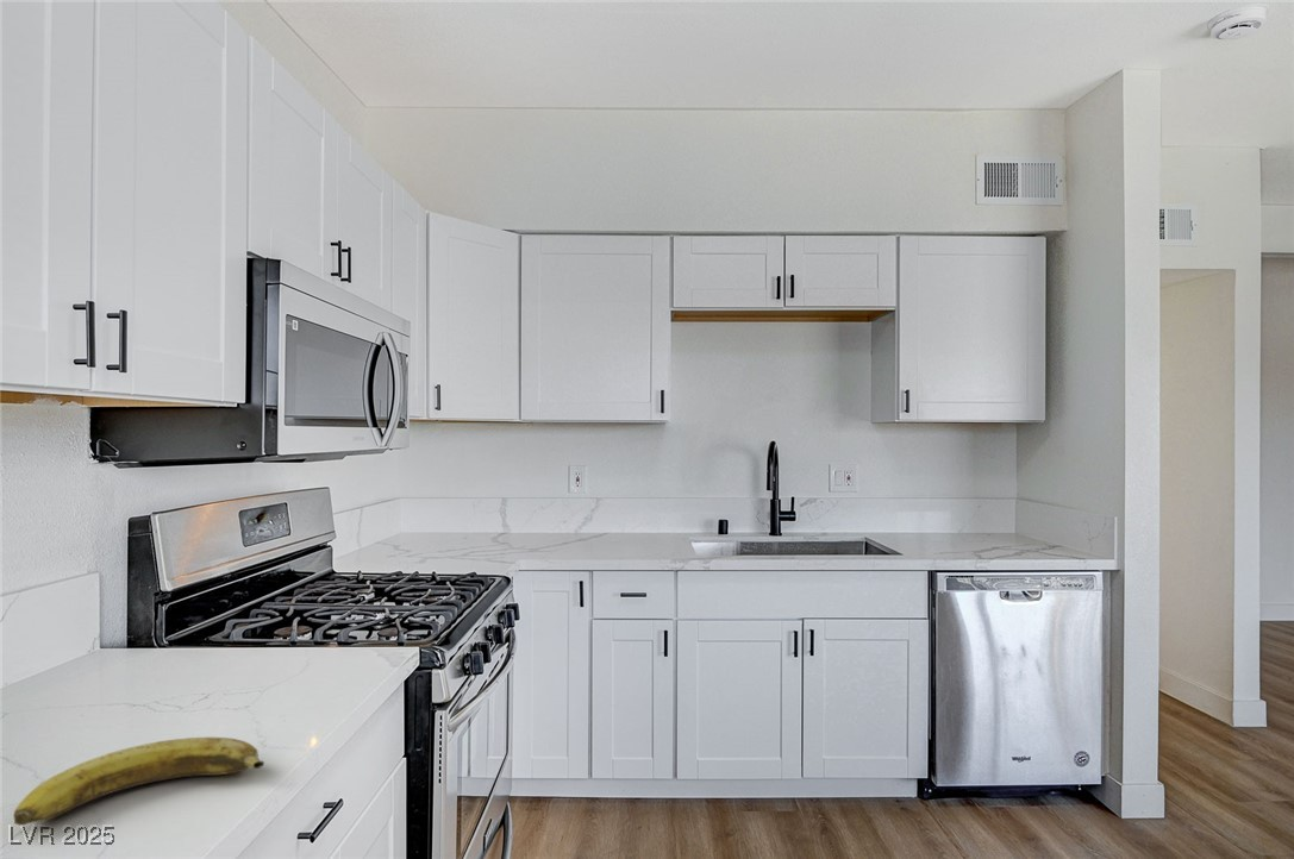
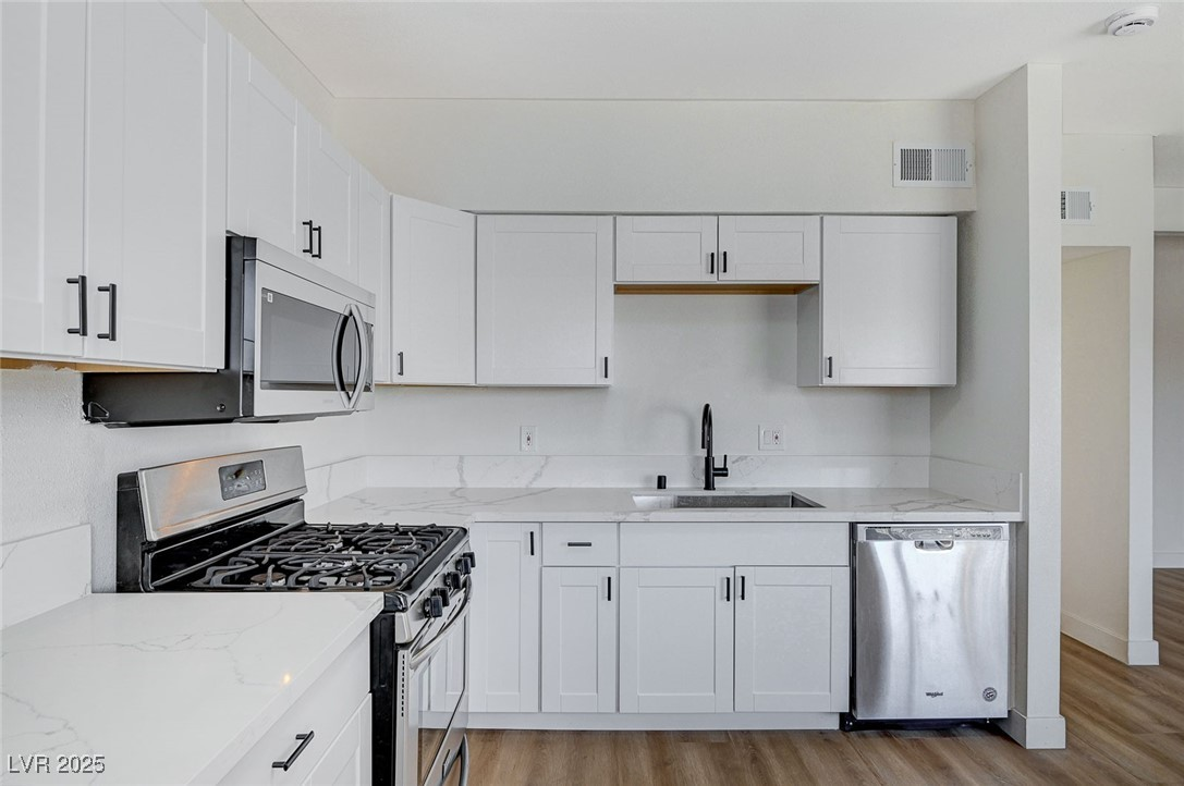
- banana (156, 776)
